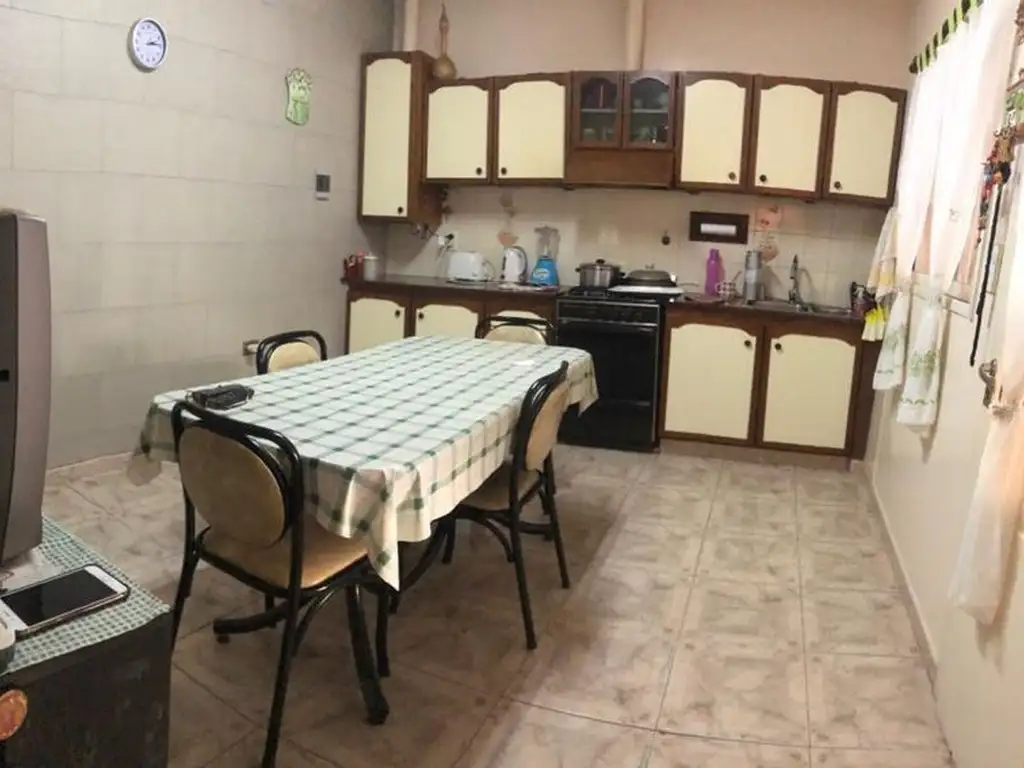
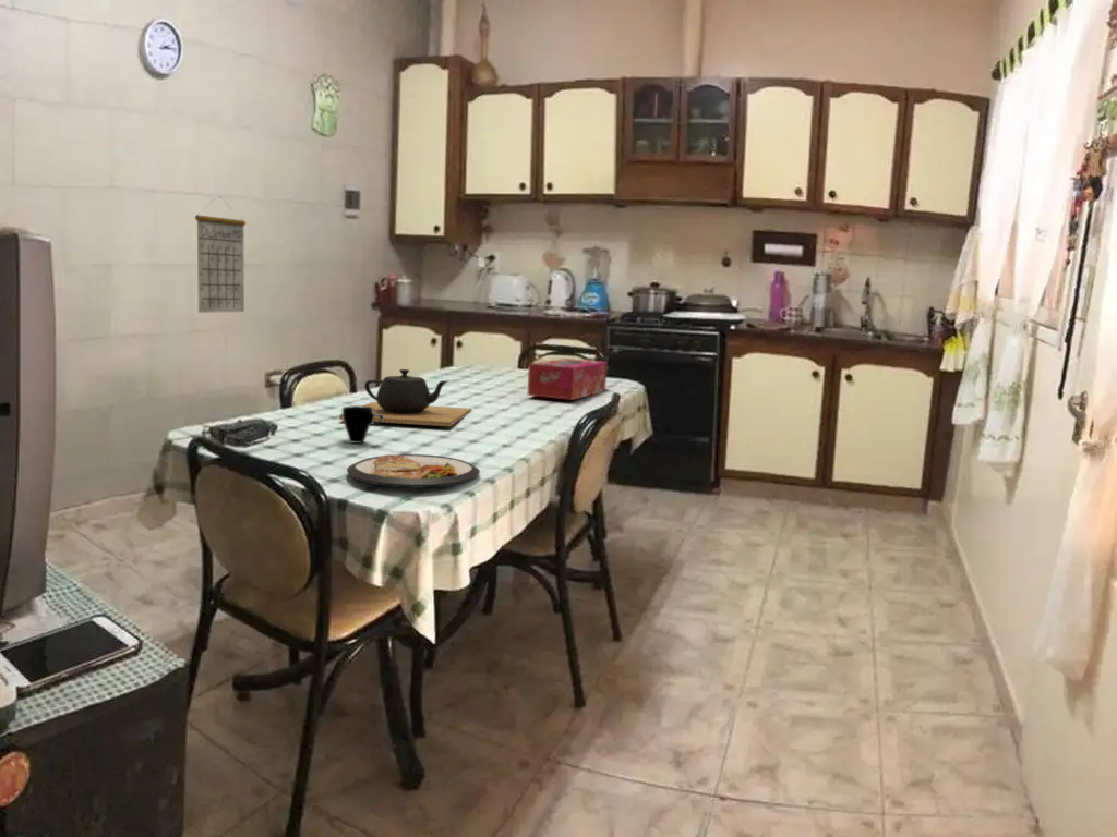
+ calendar (220, 254)
+ teapot (409, 392)
+ dish (413, 466)
+ tissue box (568, 377)
+ cup (362, 425)
